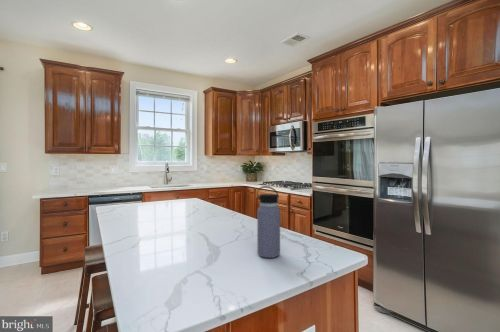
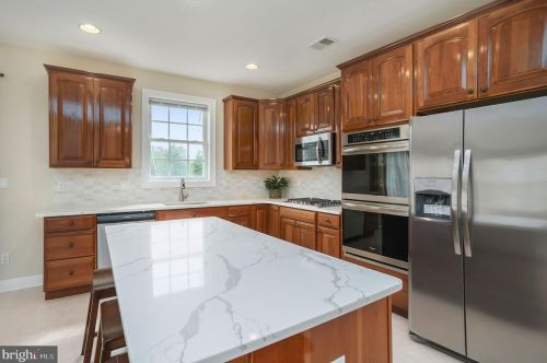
- water bottle (268, 220)
